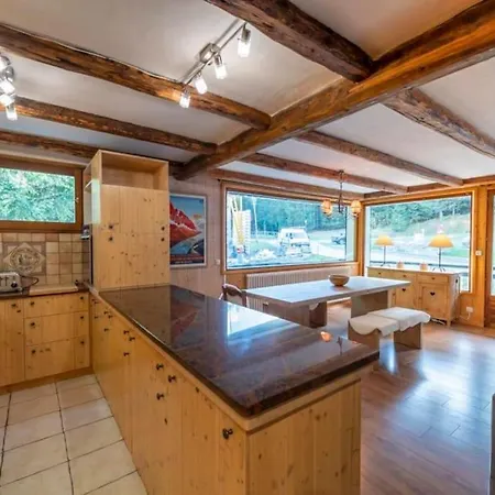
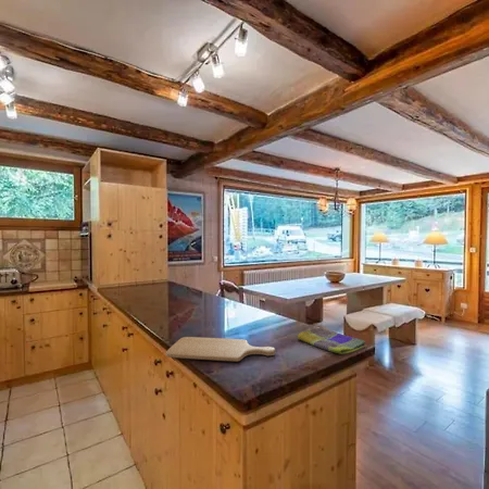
+ dish towel (329, 339)
+ chopping board (223, 348)
